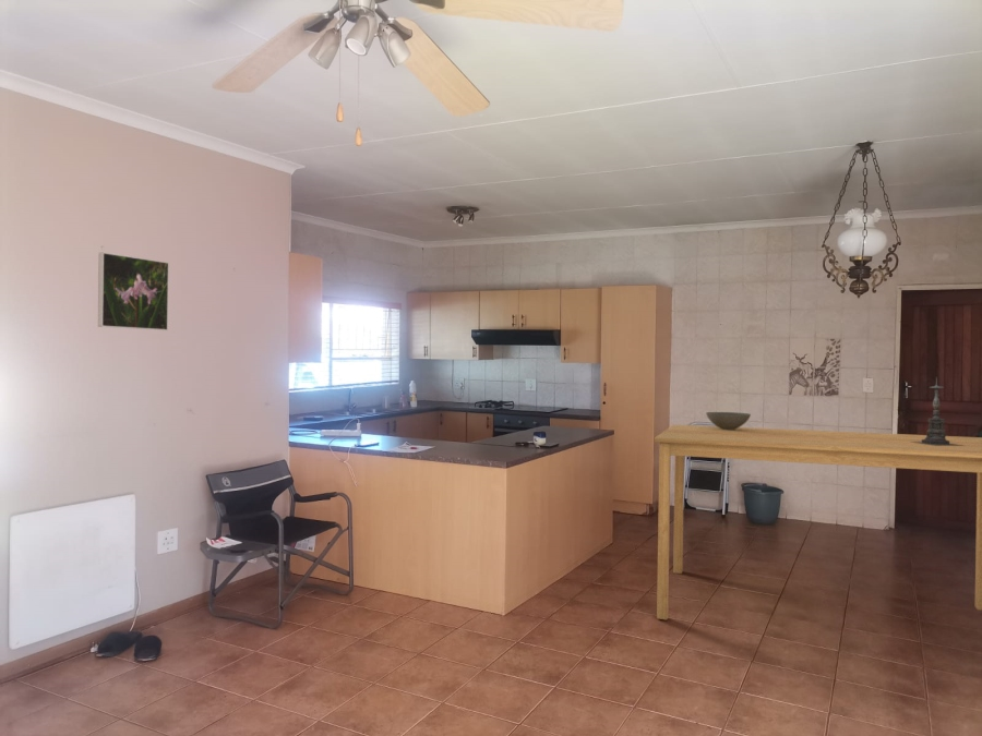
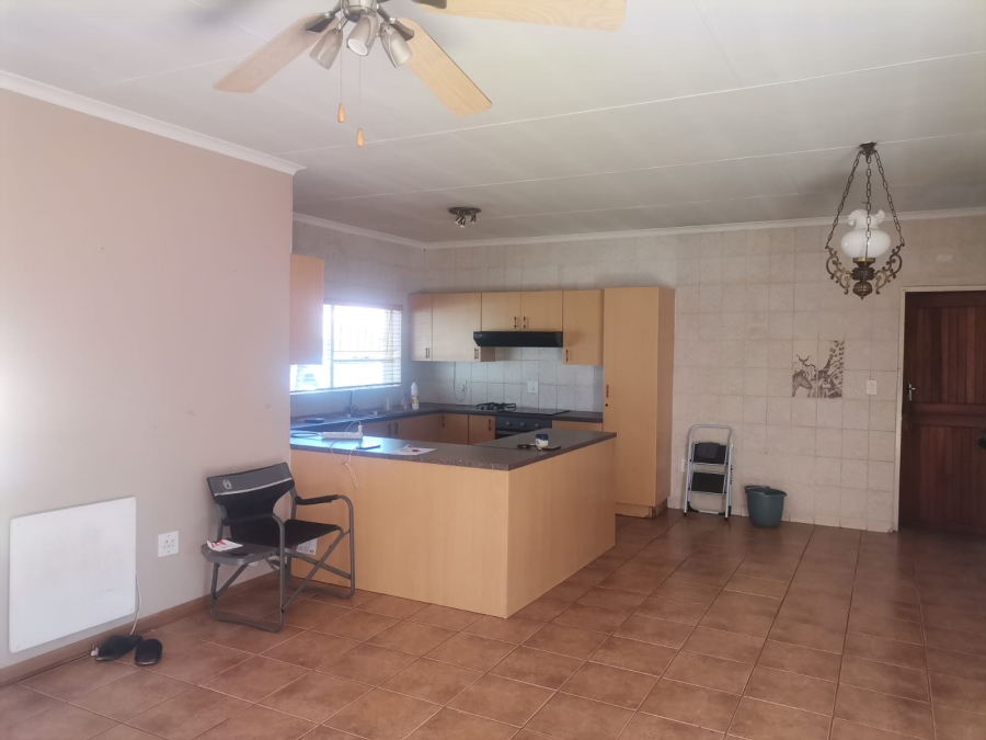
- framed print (134, 292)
- candle holder (936, 410)
- dining table (827, 463)
- bowl (728, 421)
